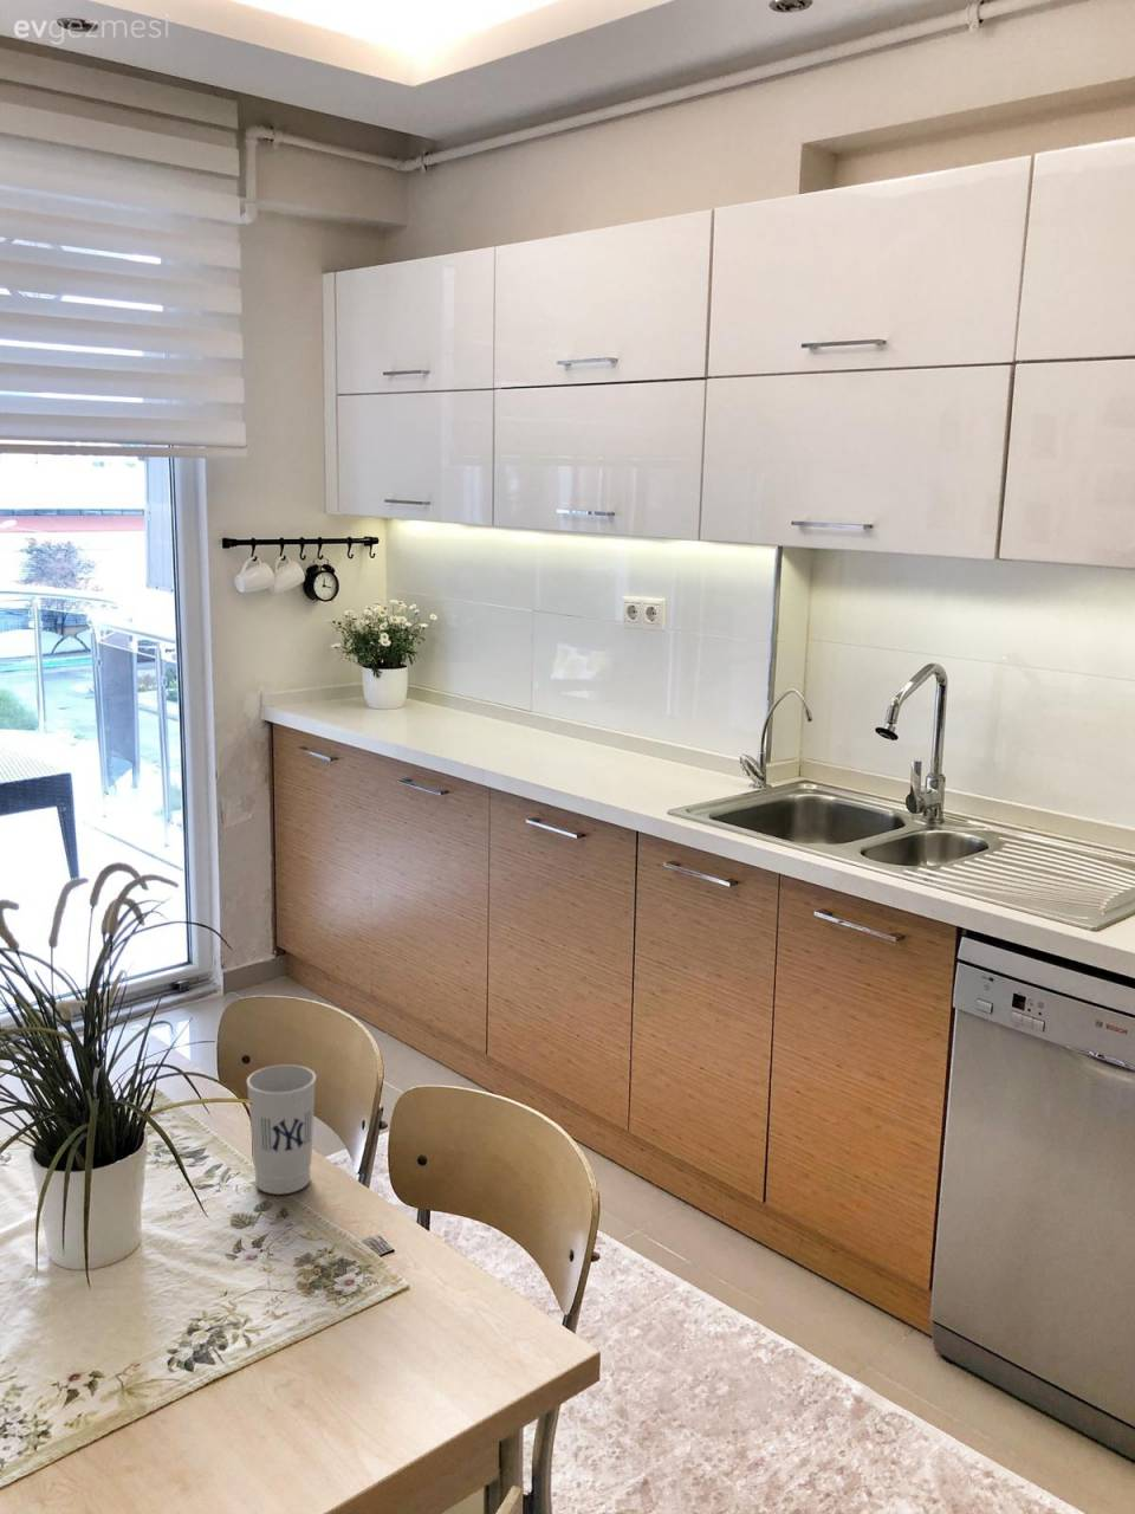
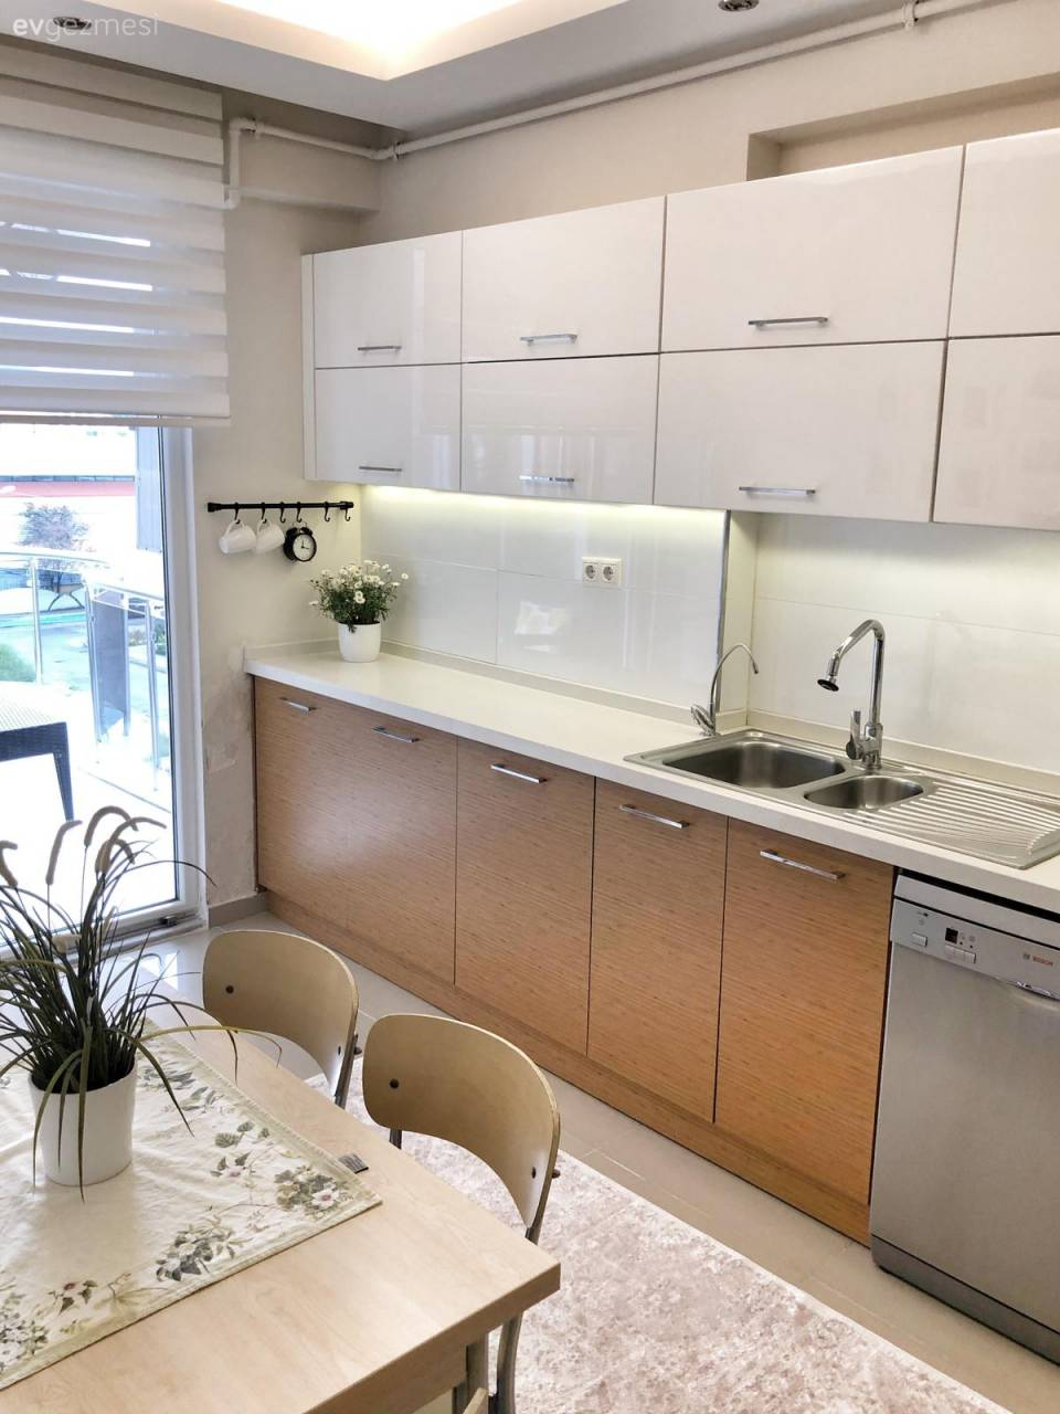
- cup (281, 1130)
